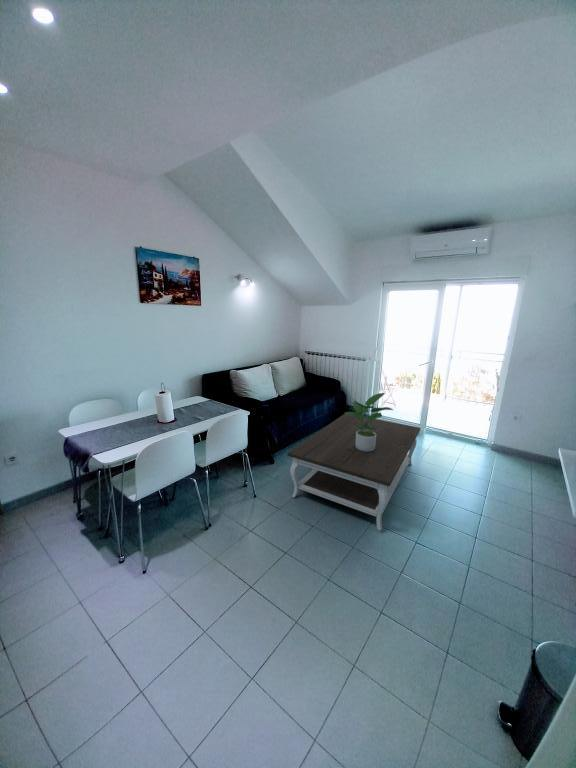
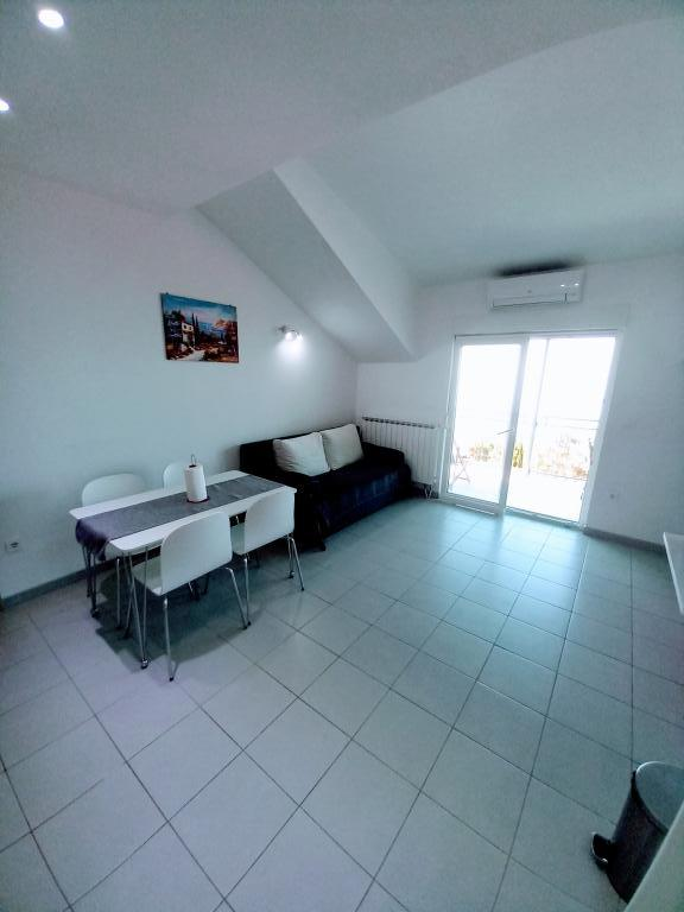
- potted plant (362, 420)
- coffee table (360, 459)
